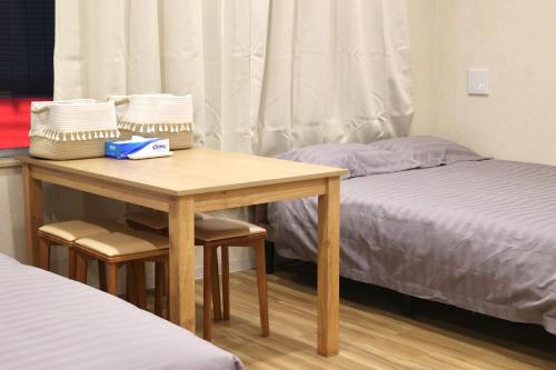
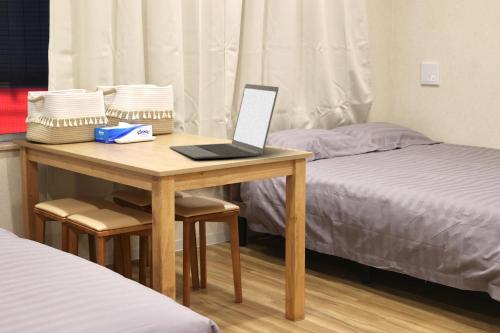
+ laptop (236, 122)
